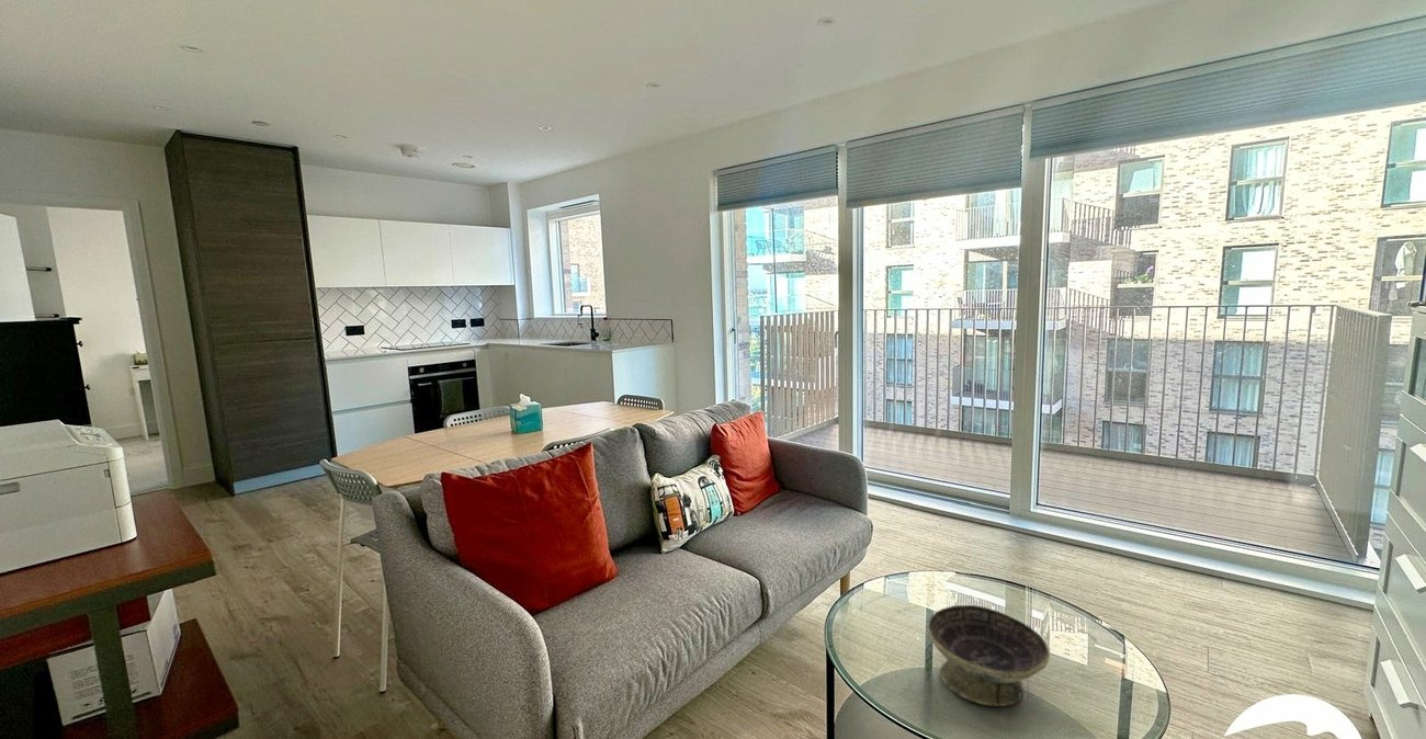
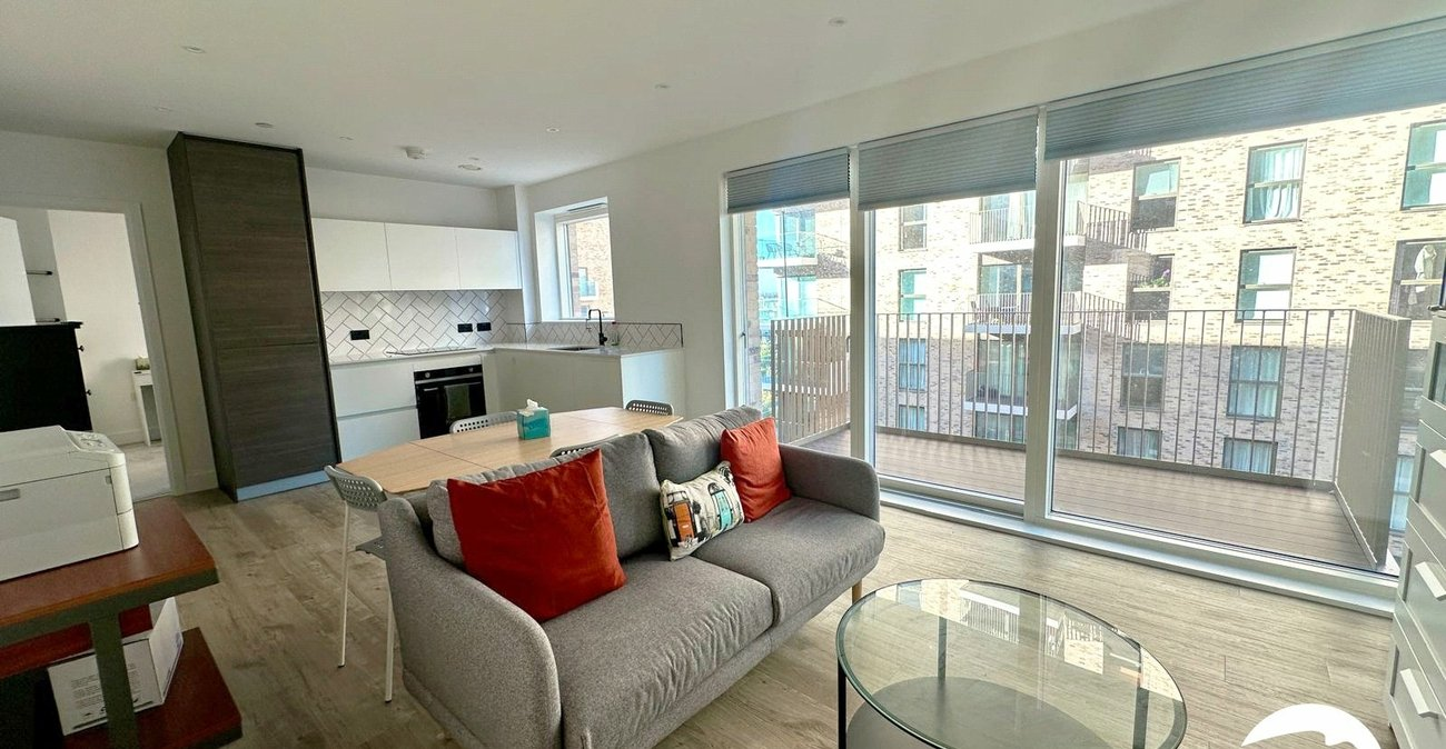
- decorative bowl (986, 657)
